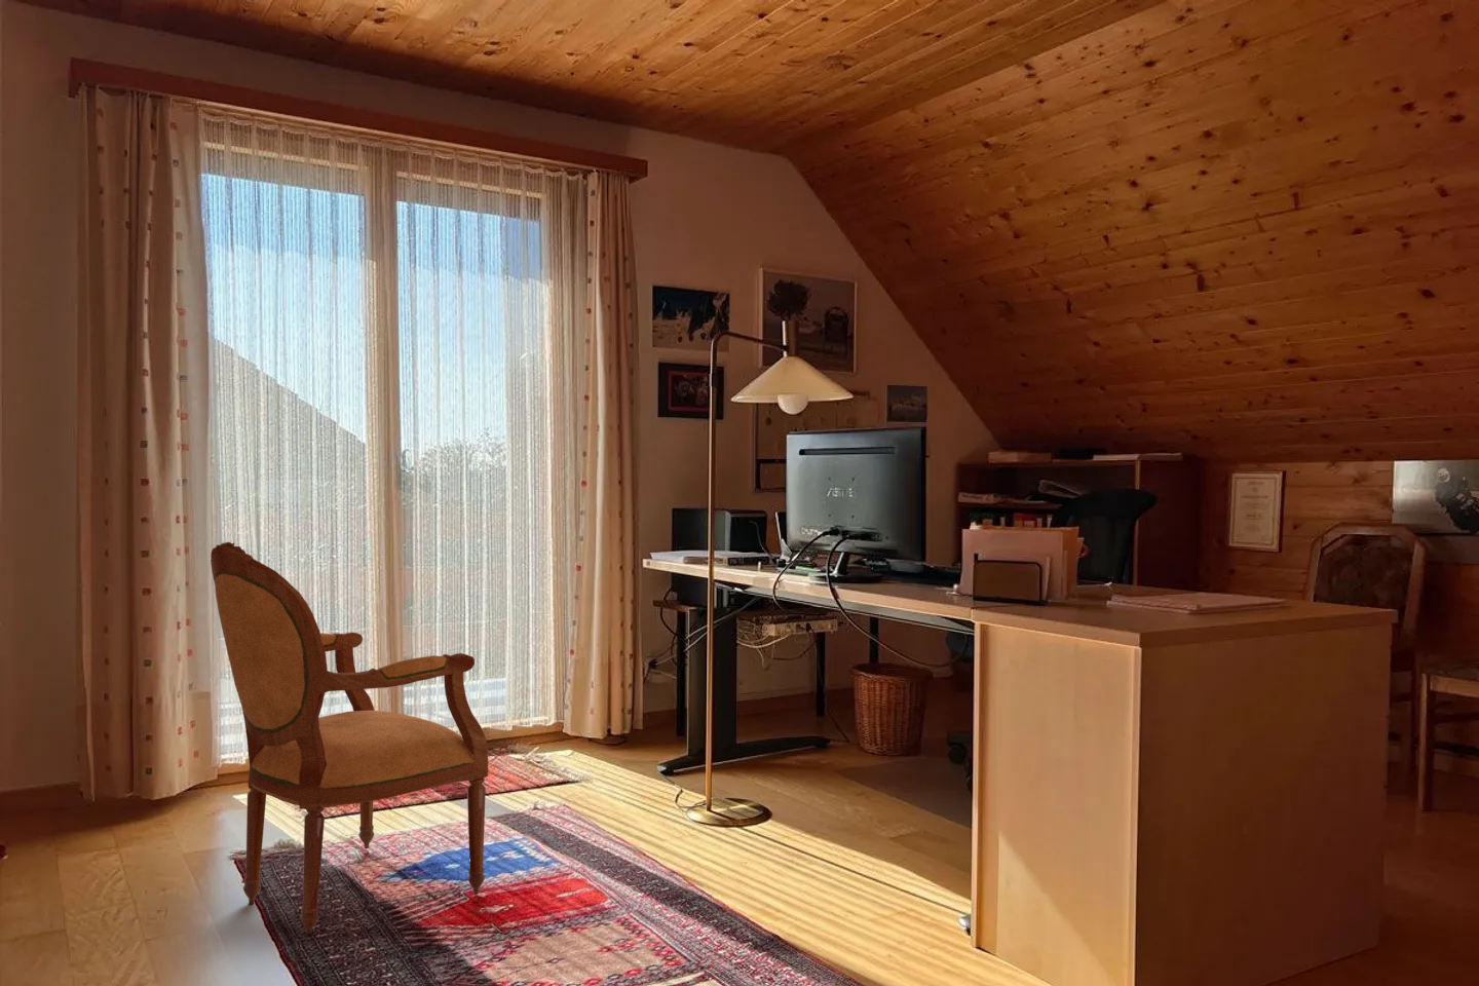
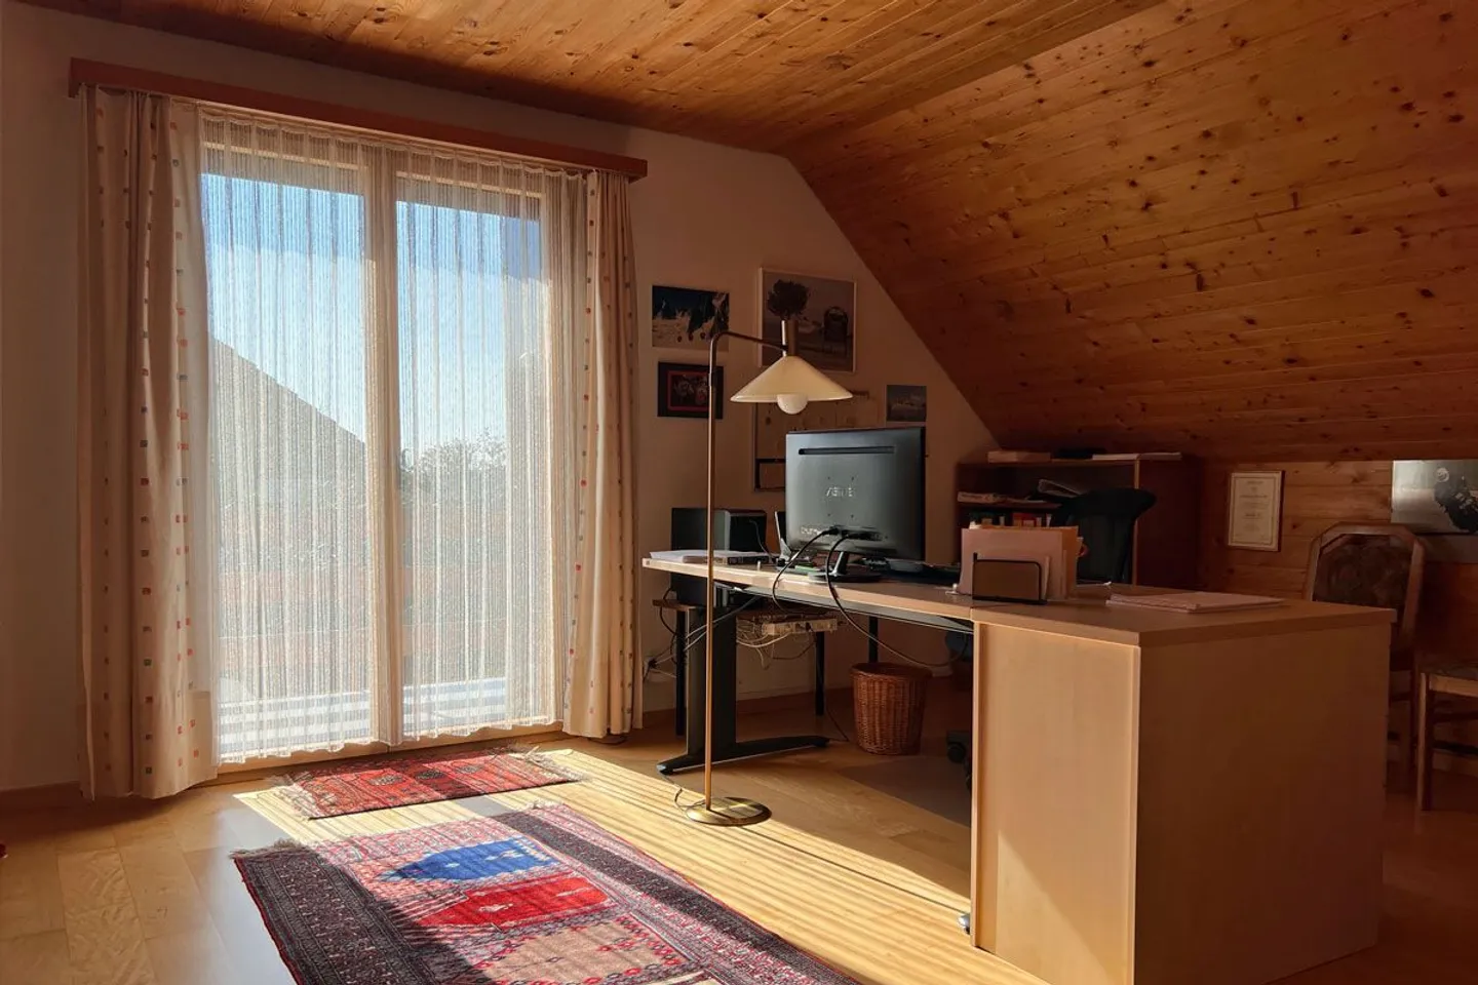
- armchair (338, 716)
